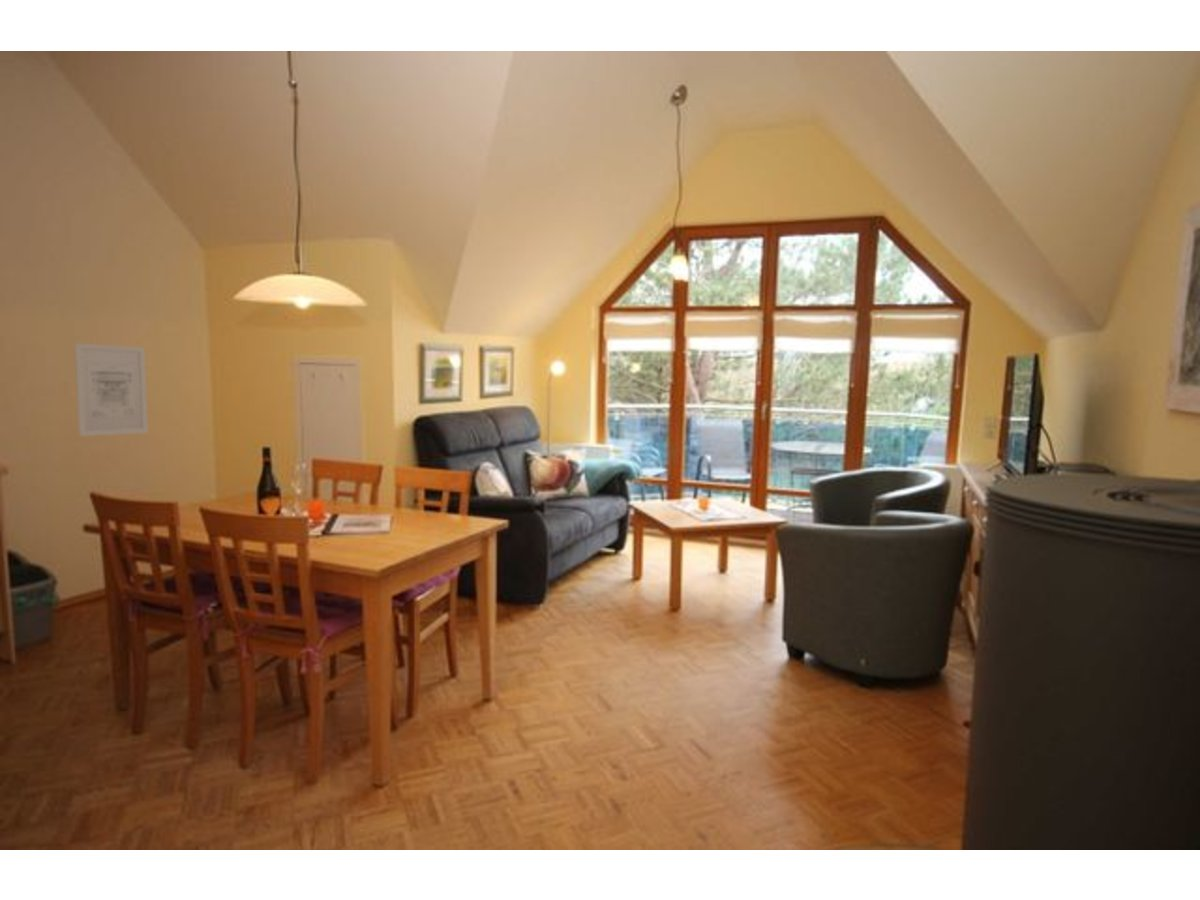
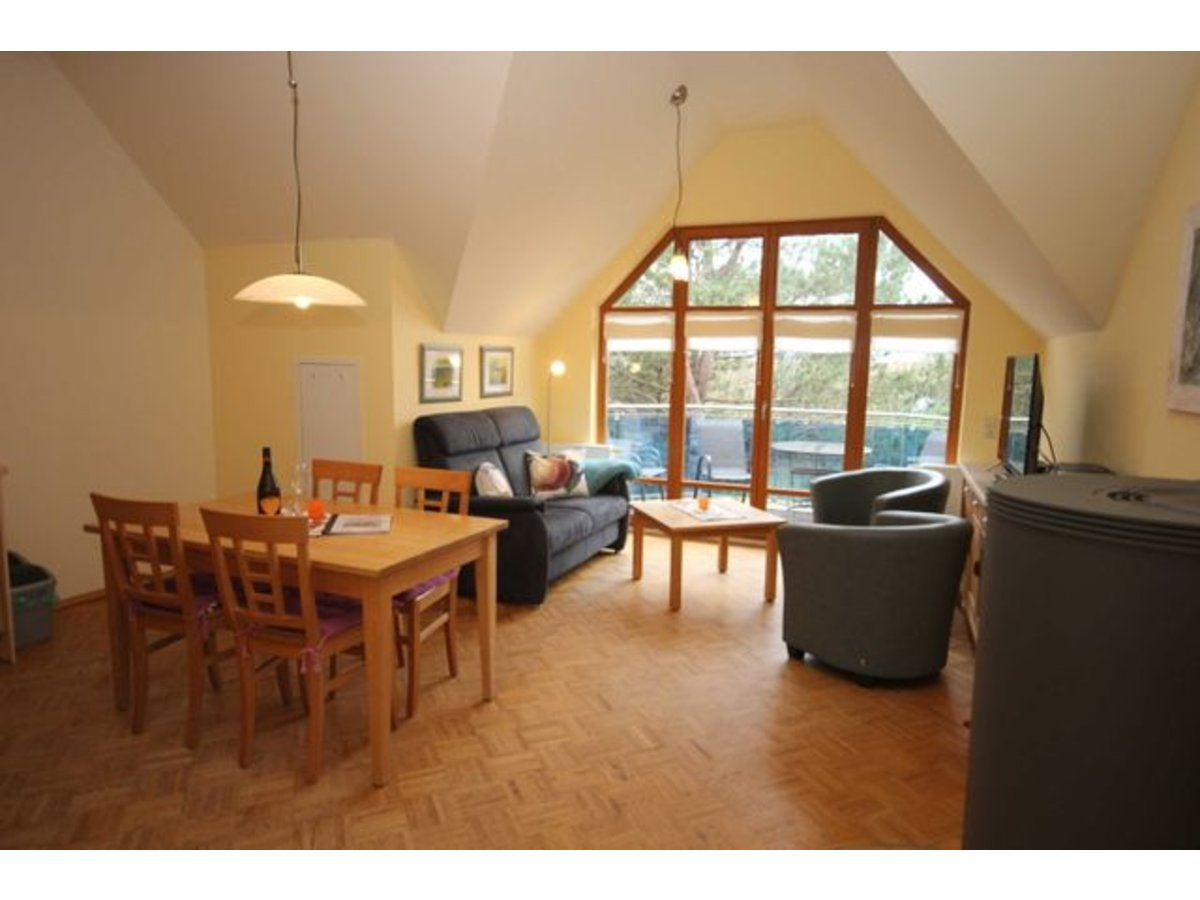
- wall art (112, 390)
